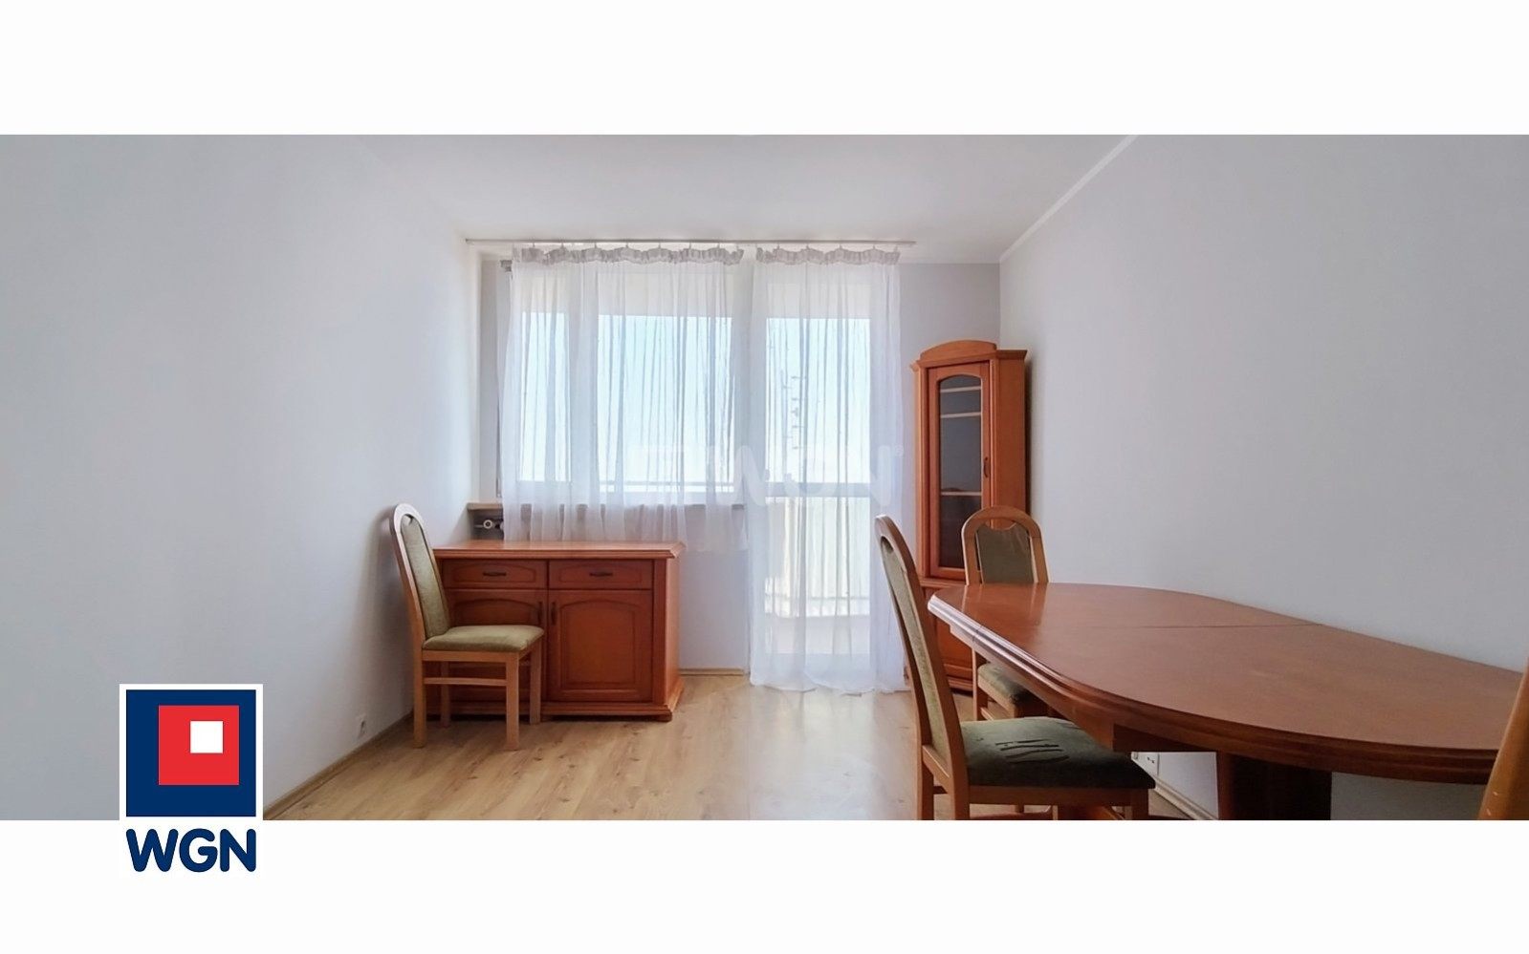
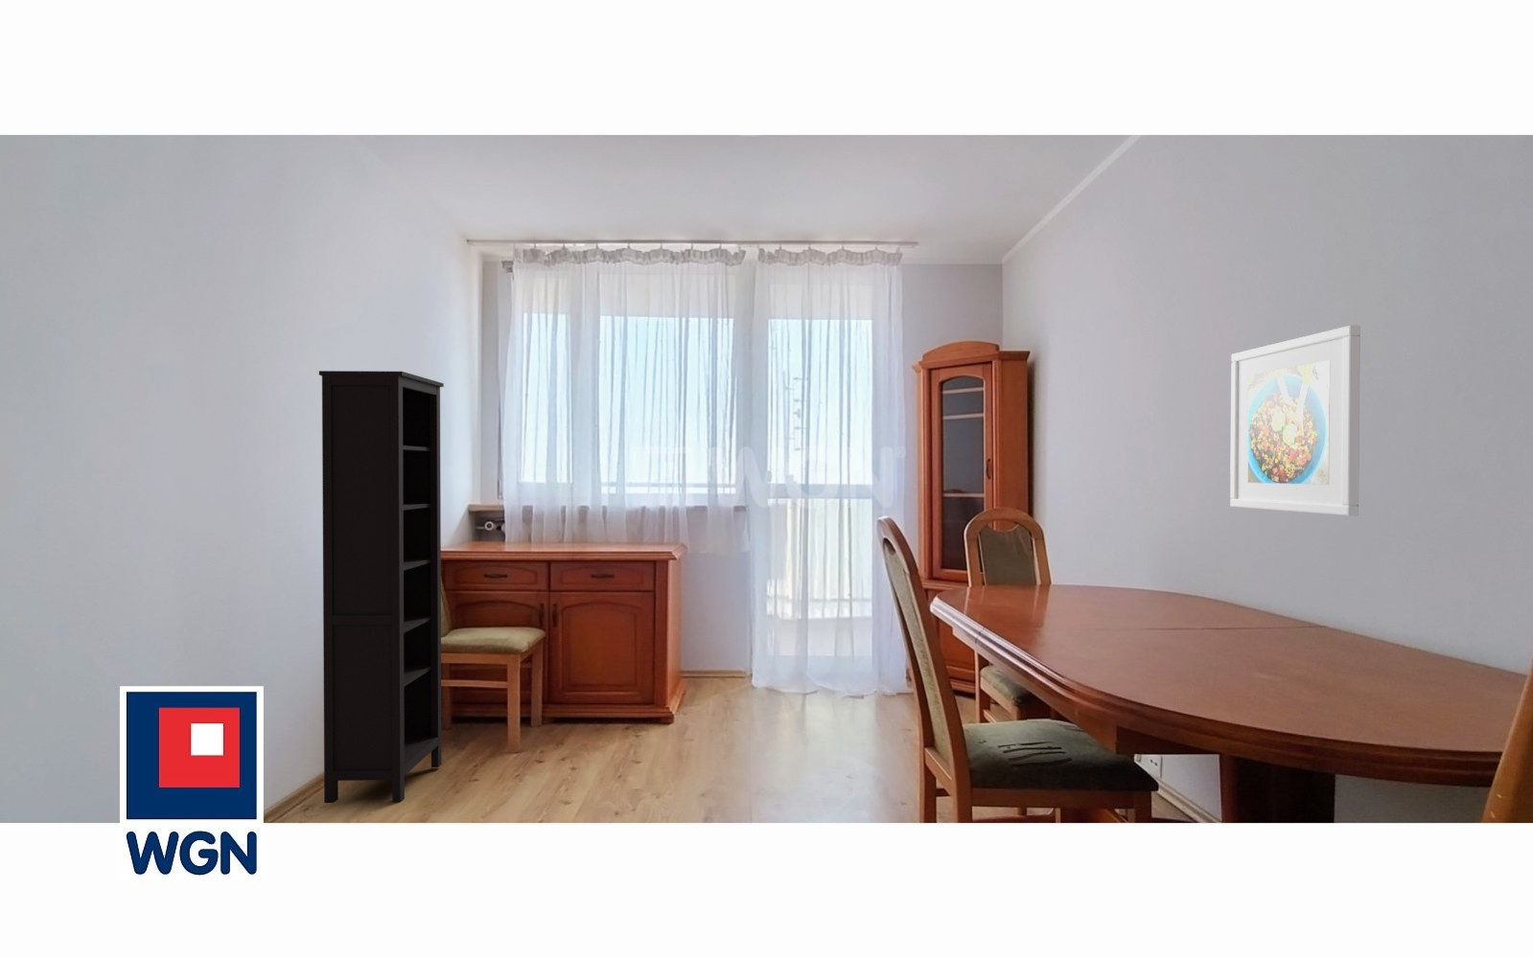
+ bookcase (386, 581)
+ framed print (1287, 426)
